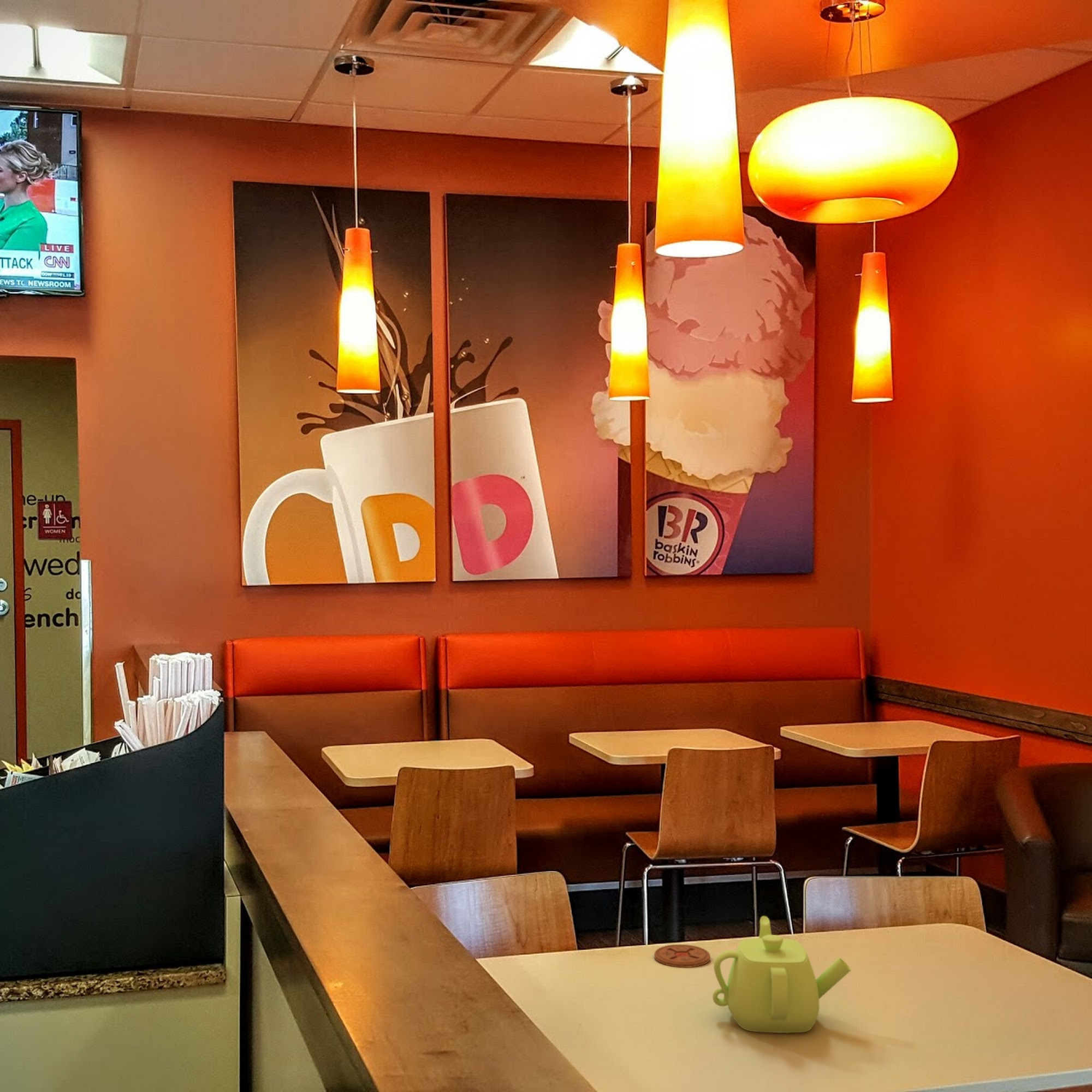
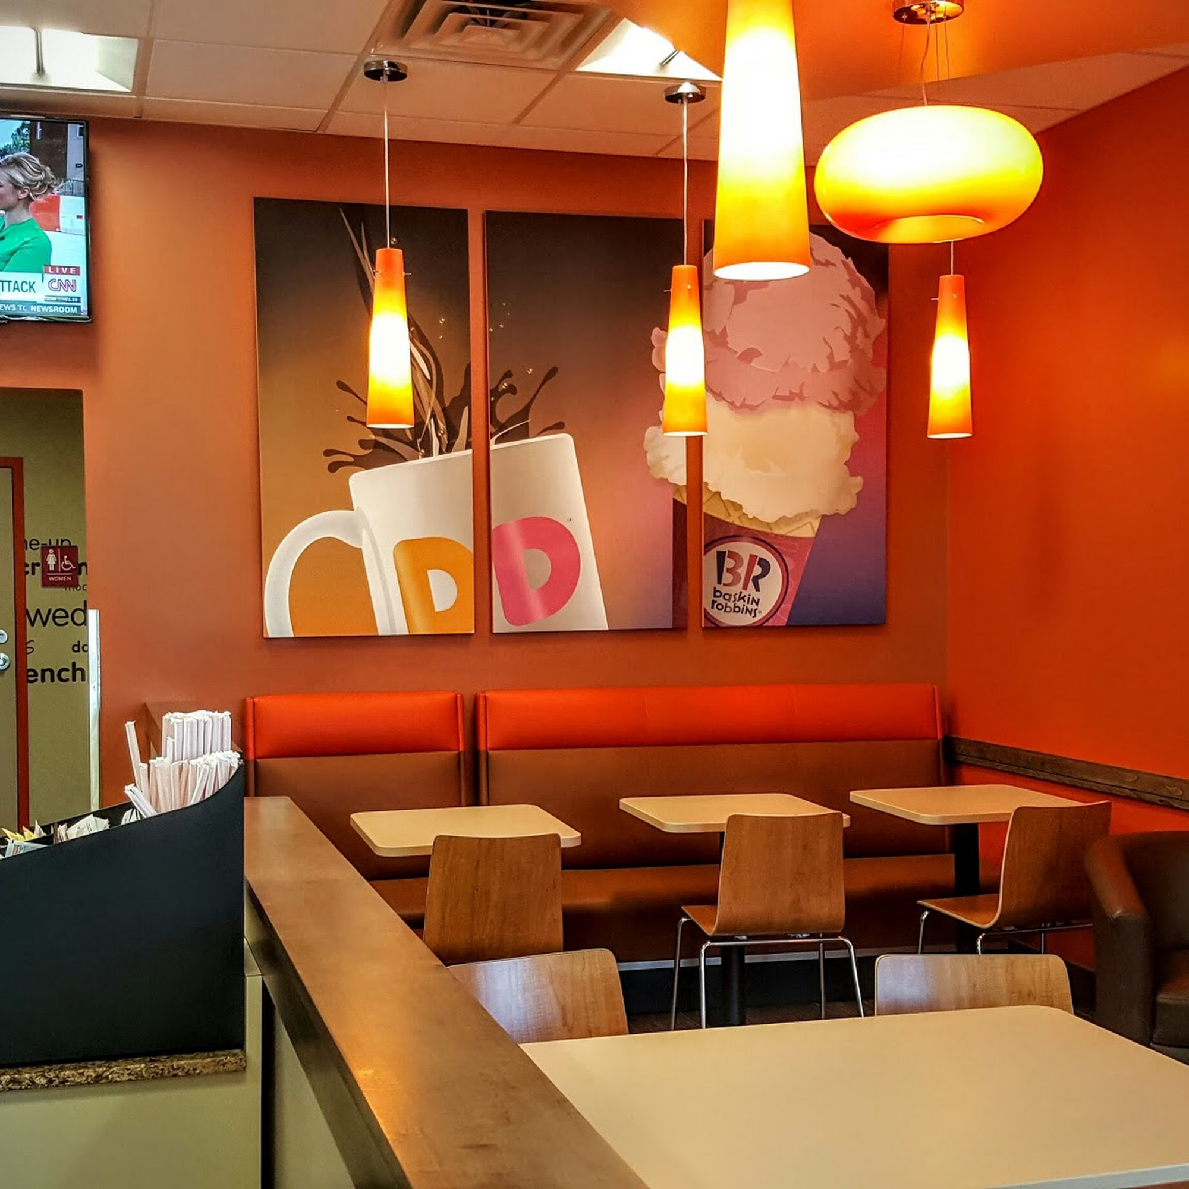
- coaster (682, 956)
- teapot (774, 977)
